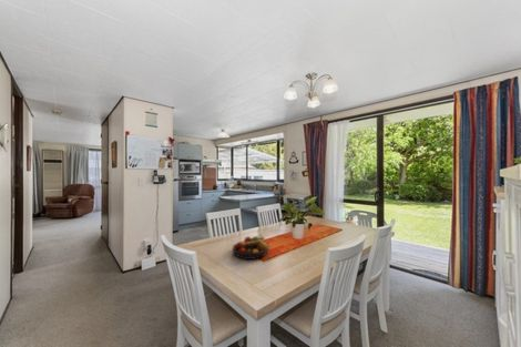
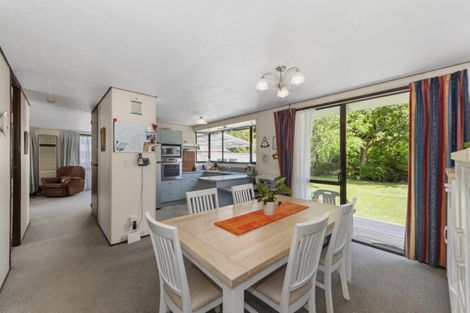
- fruit bowl (251, 244)
